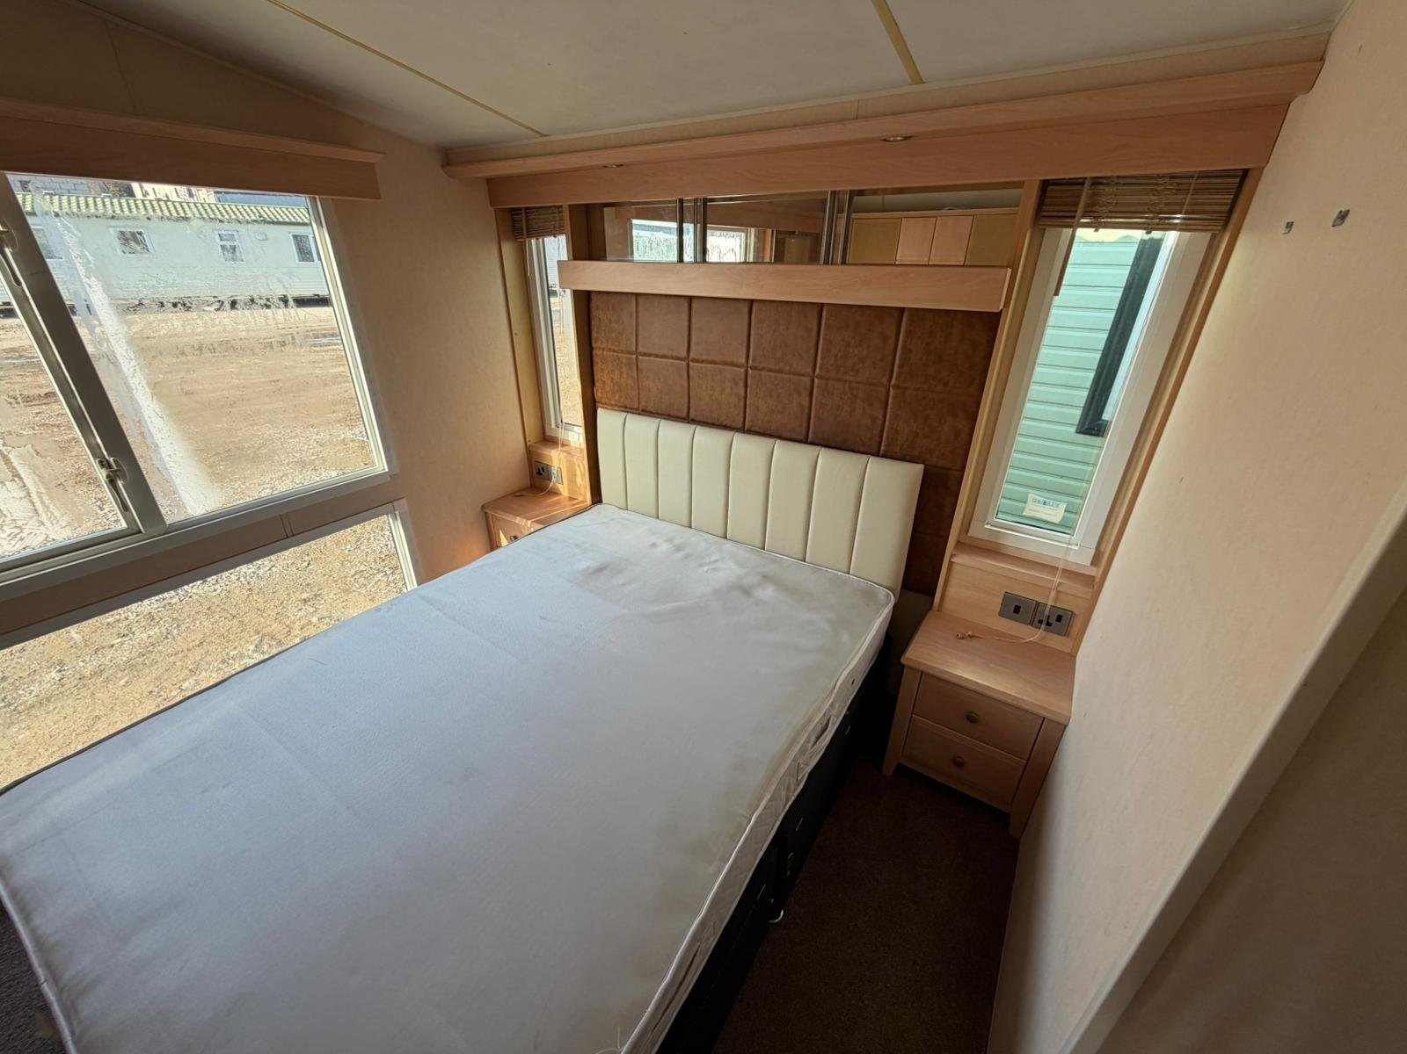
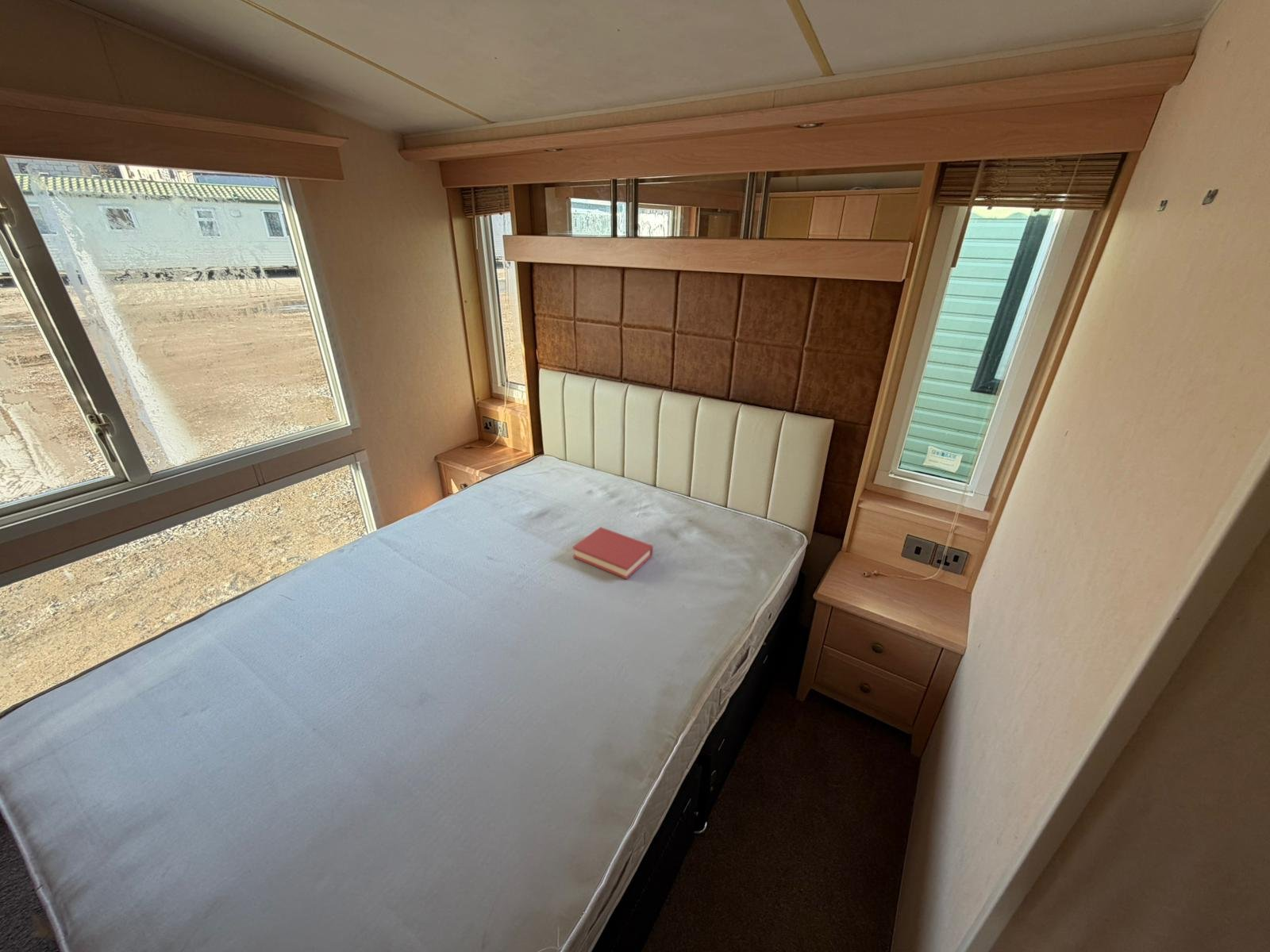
+ hardback book (613, 551)
